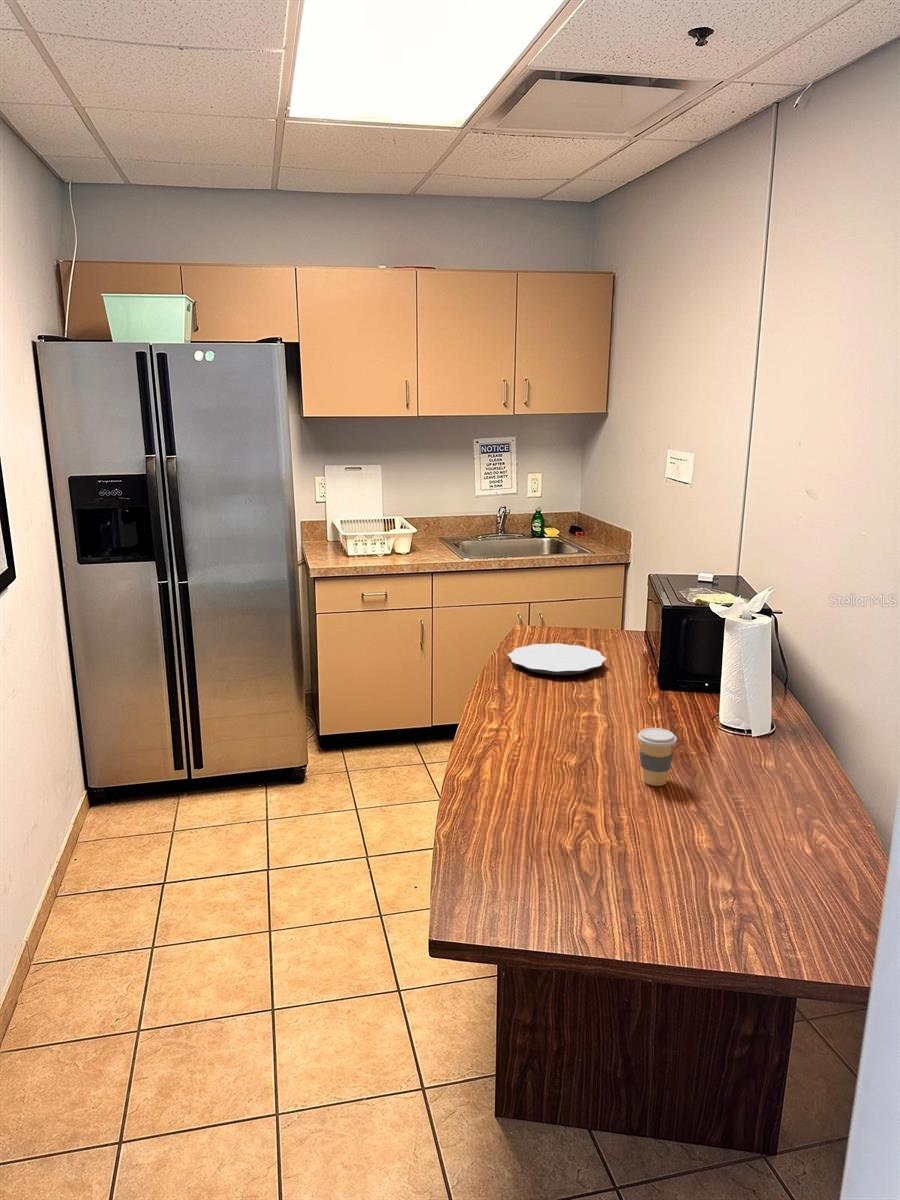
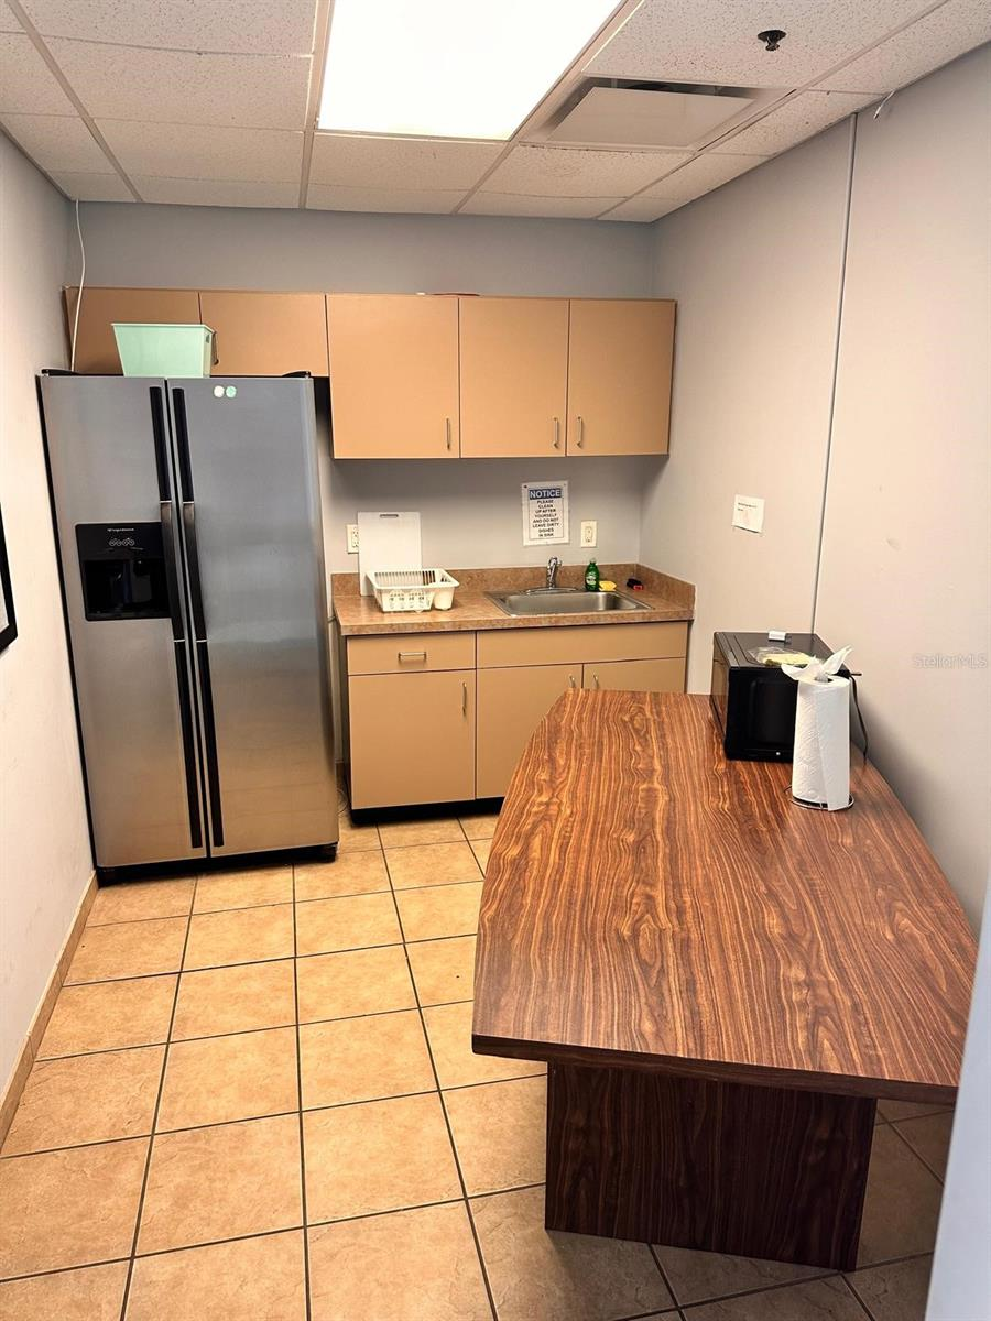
- coffee cup (655, 757)
- plate (556, 659)
